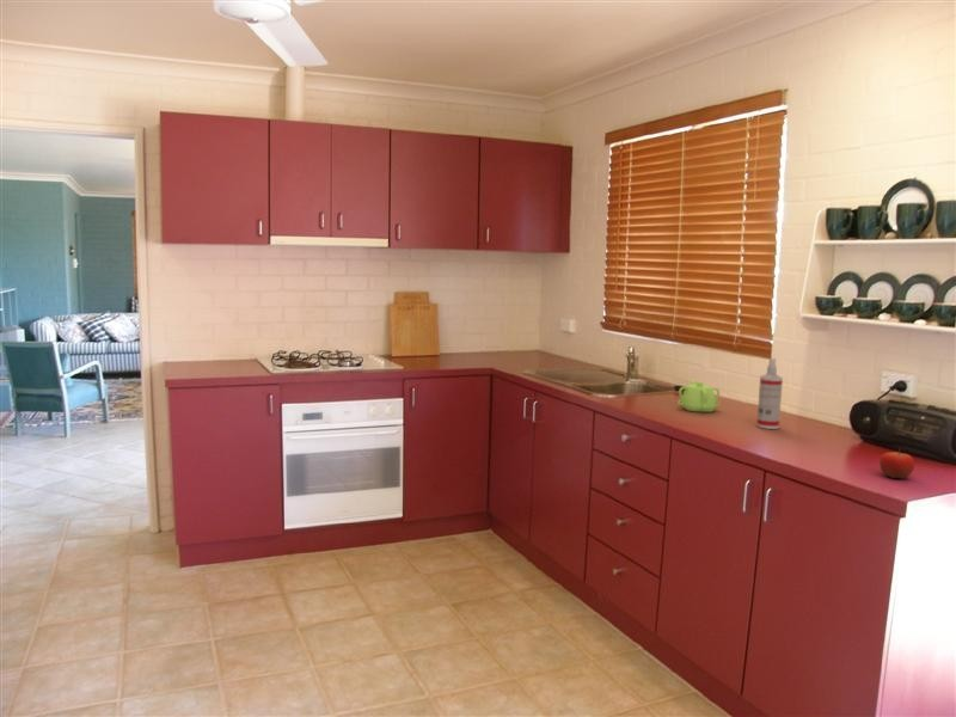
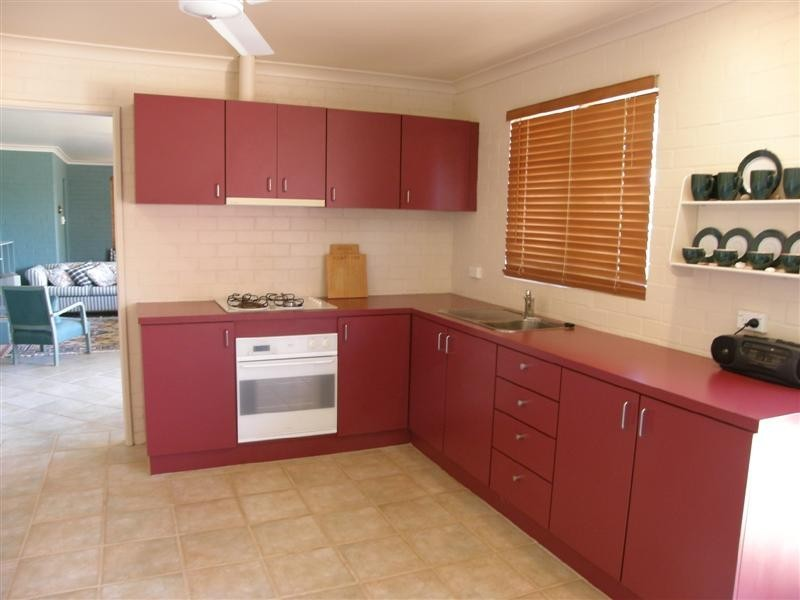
- teapot (698, 394)
- spray bottle (770, 392)
- fruit (896, 462)
